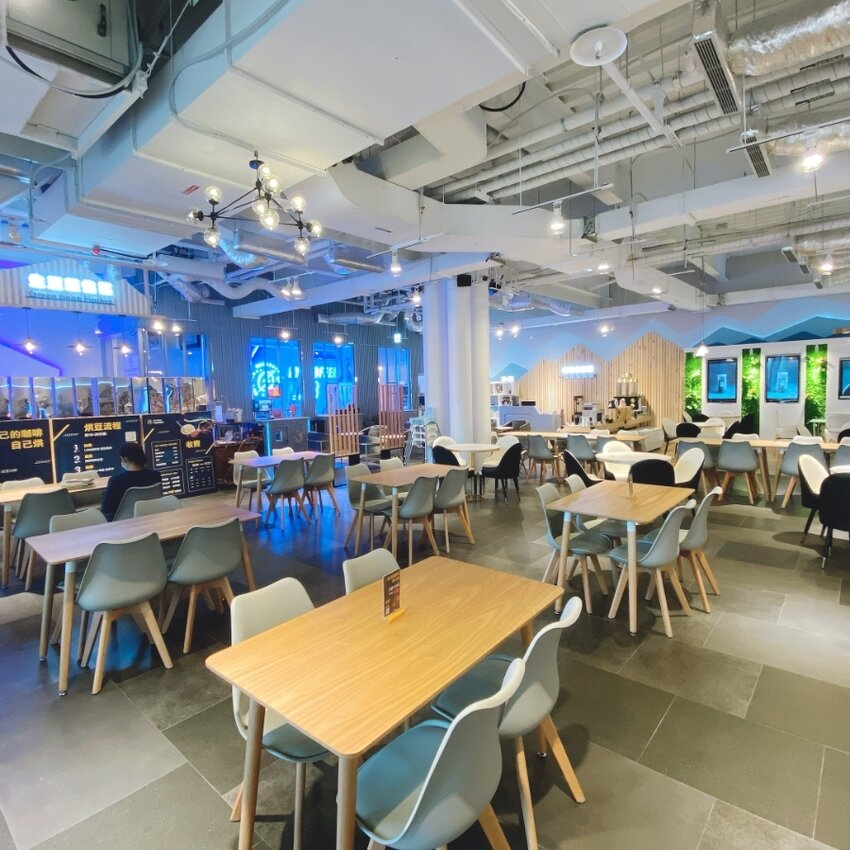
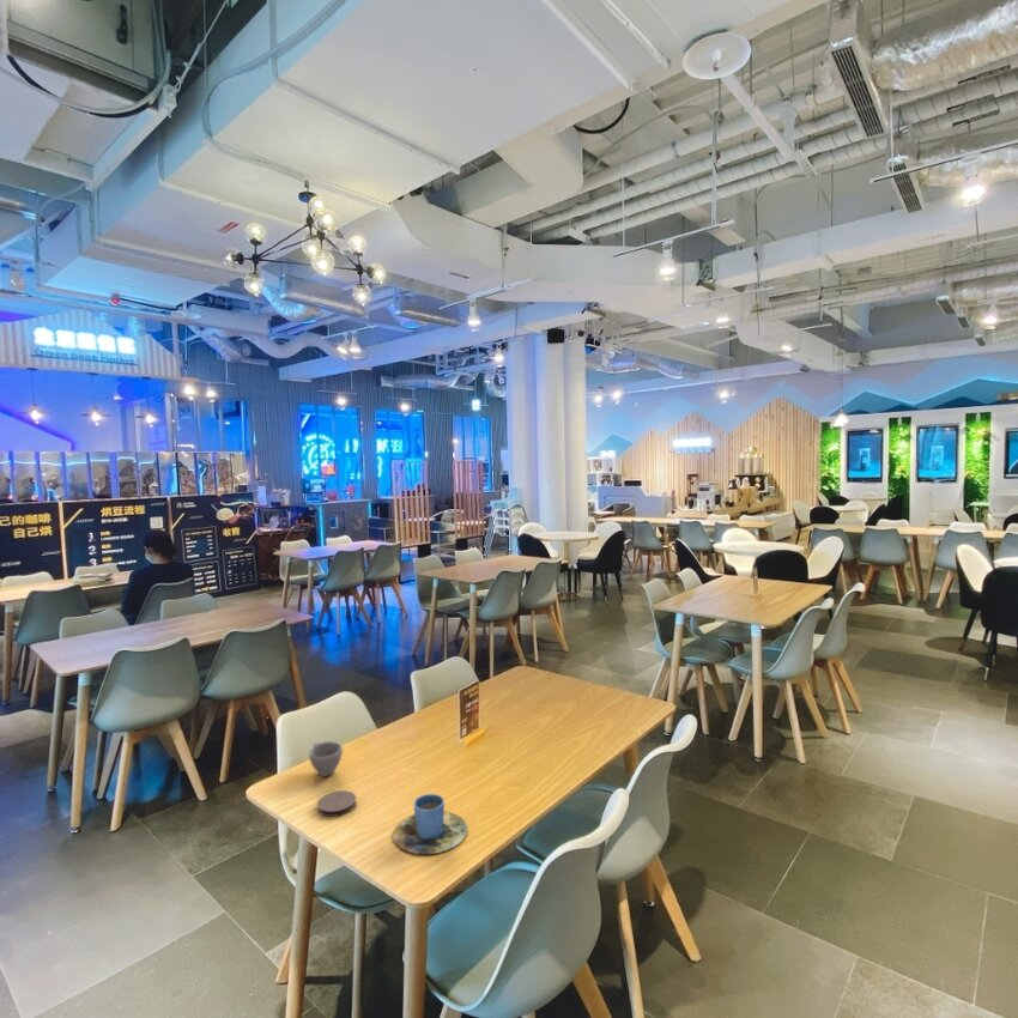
+ cup (322, 759)
+ coaster (337, 802)
+ cup (430, 816)
